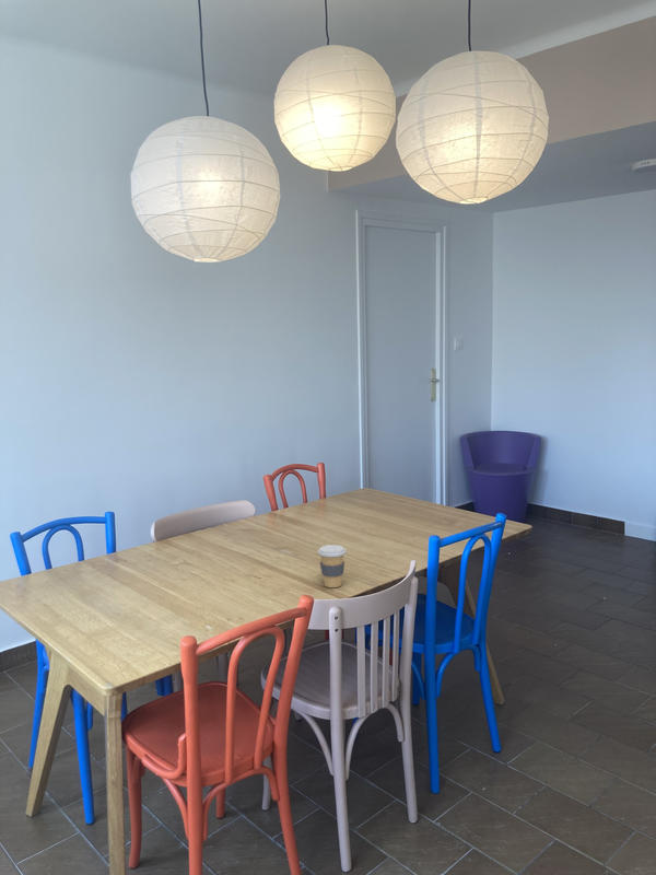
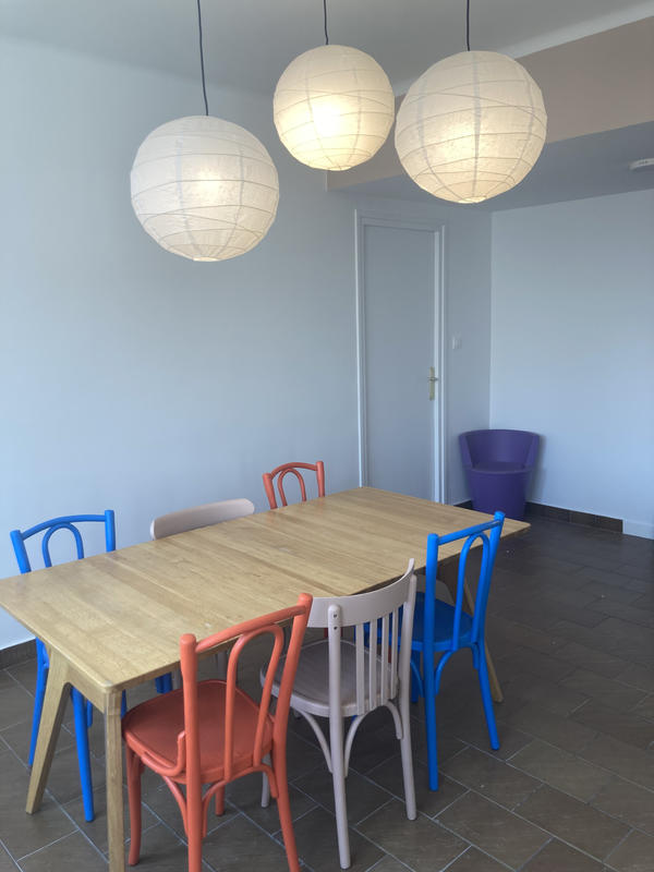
- coffee cup (332, 567)
